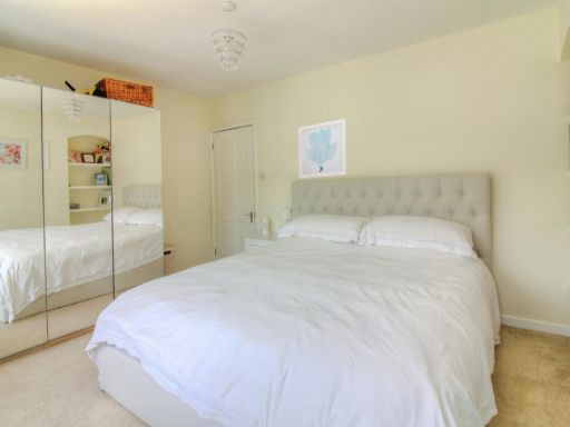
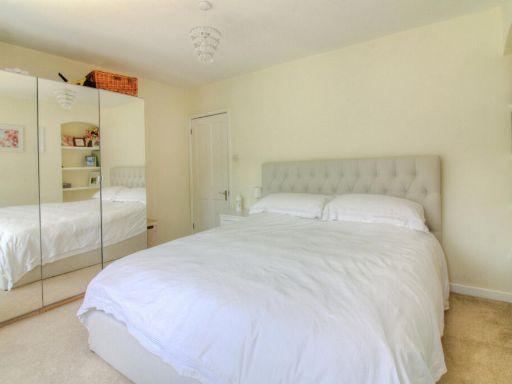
- wall art (321, 150)
